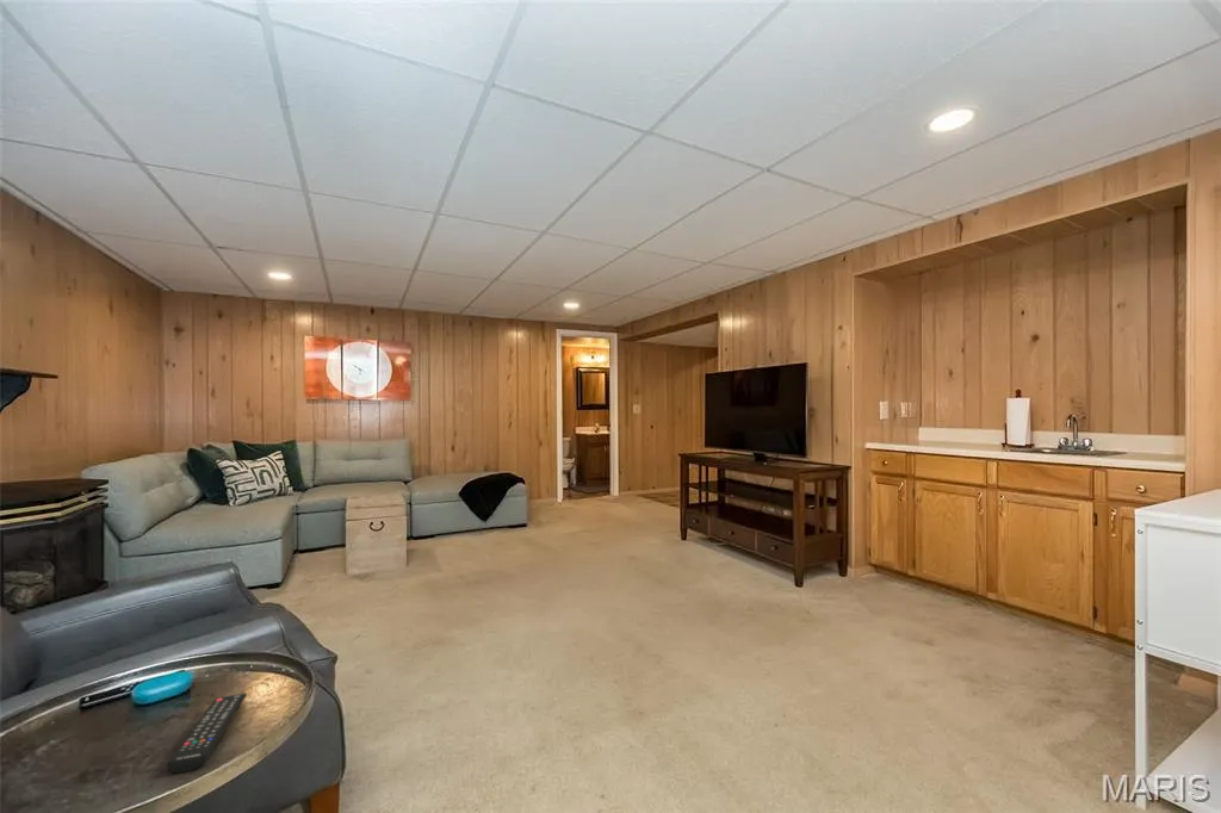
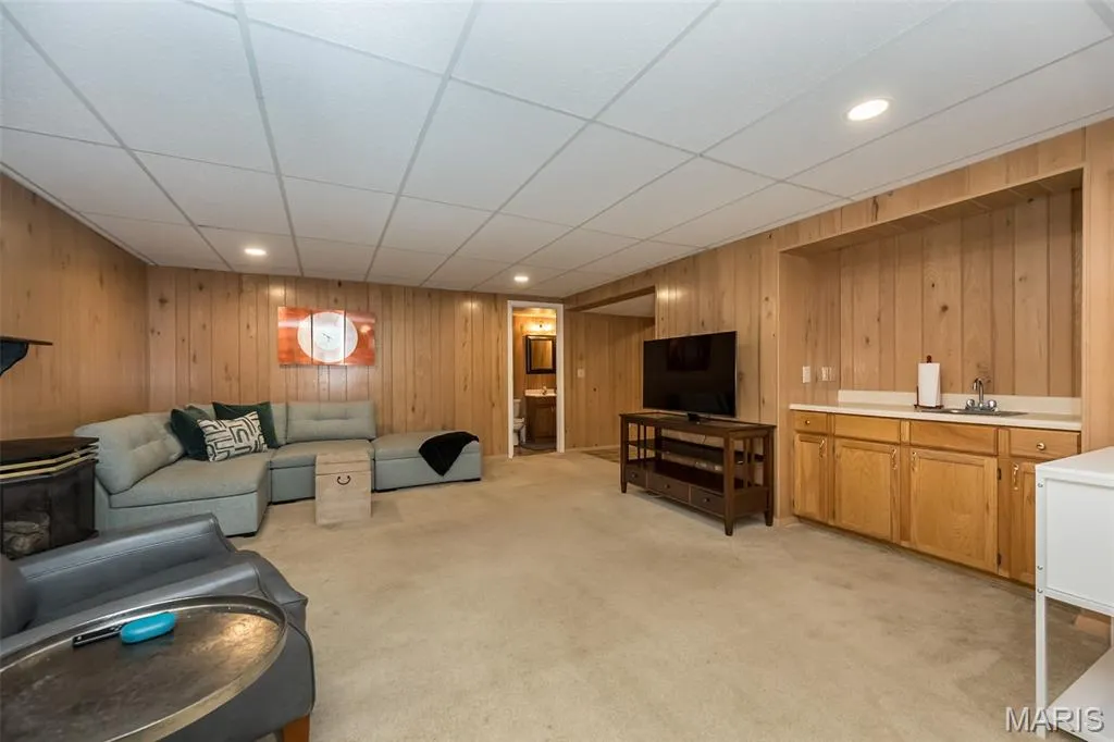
- remote control (211, 728)
